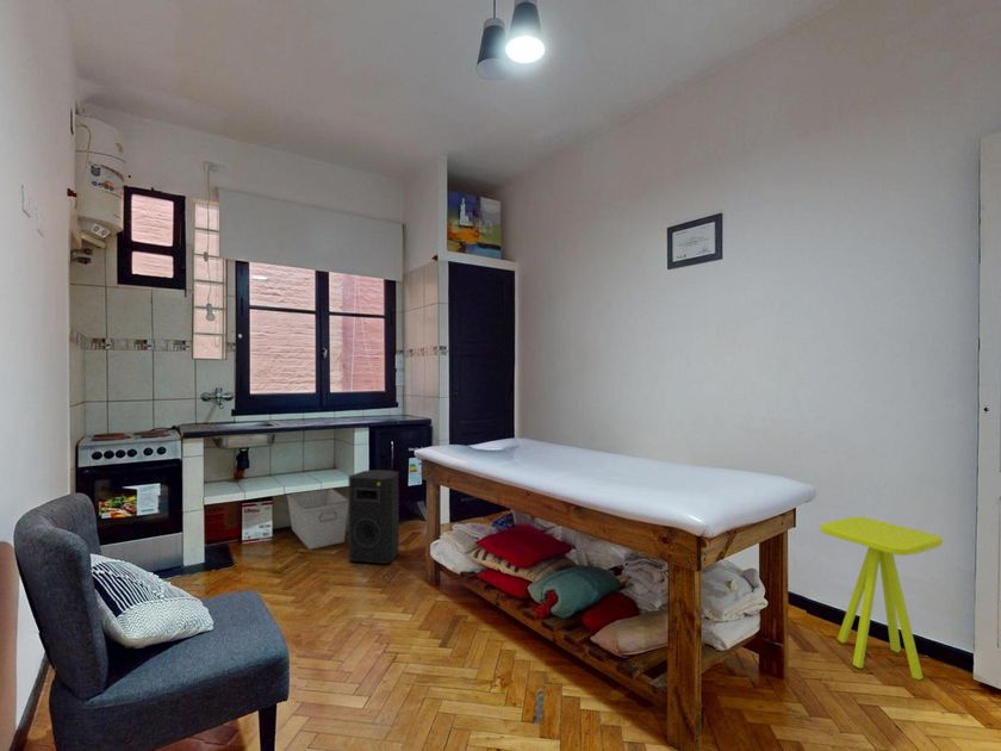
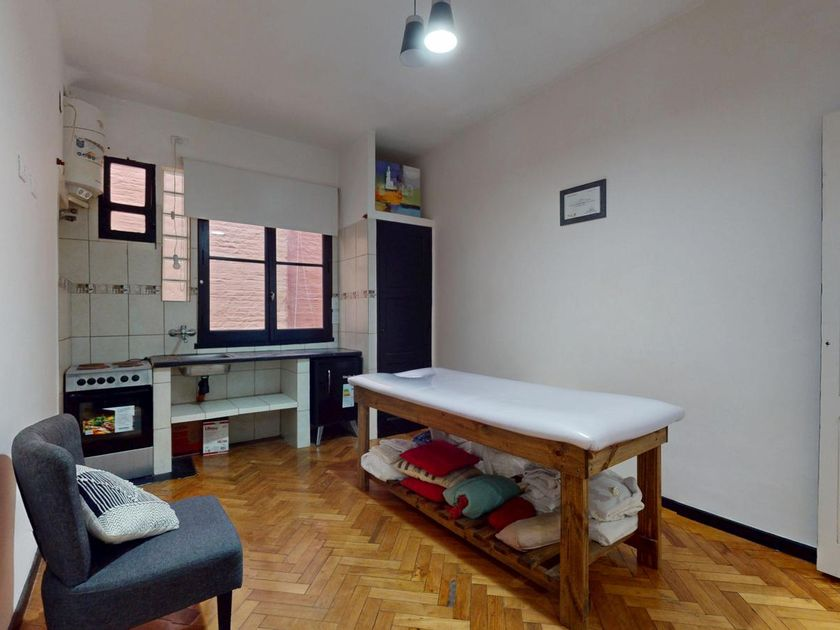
- storage bin (317, 515)
- speaker (375, 515)
- side table (873, 594)
